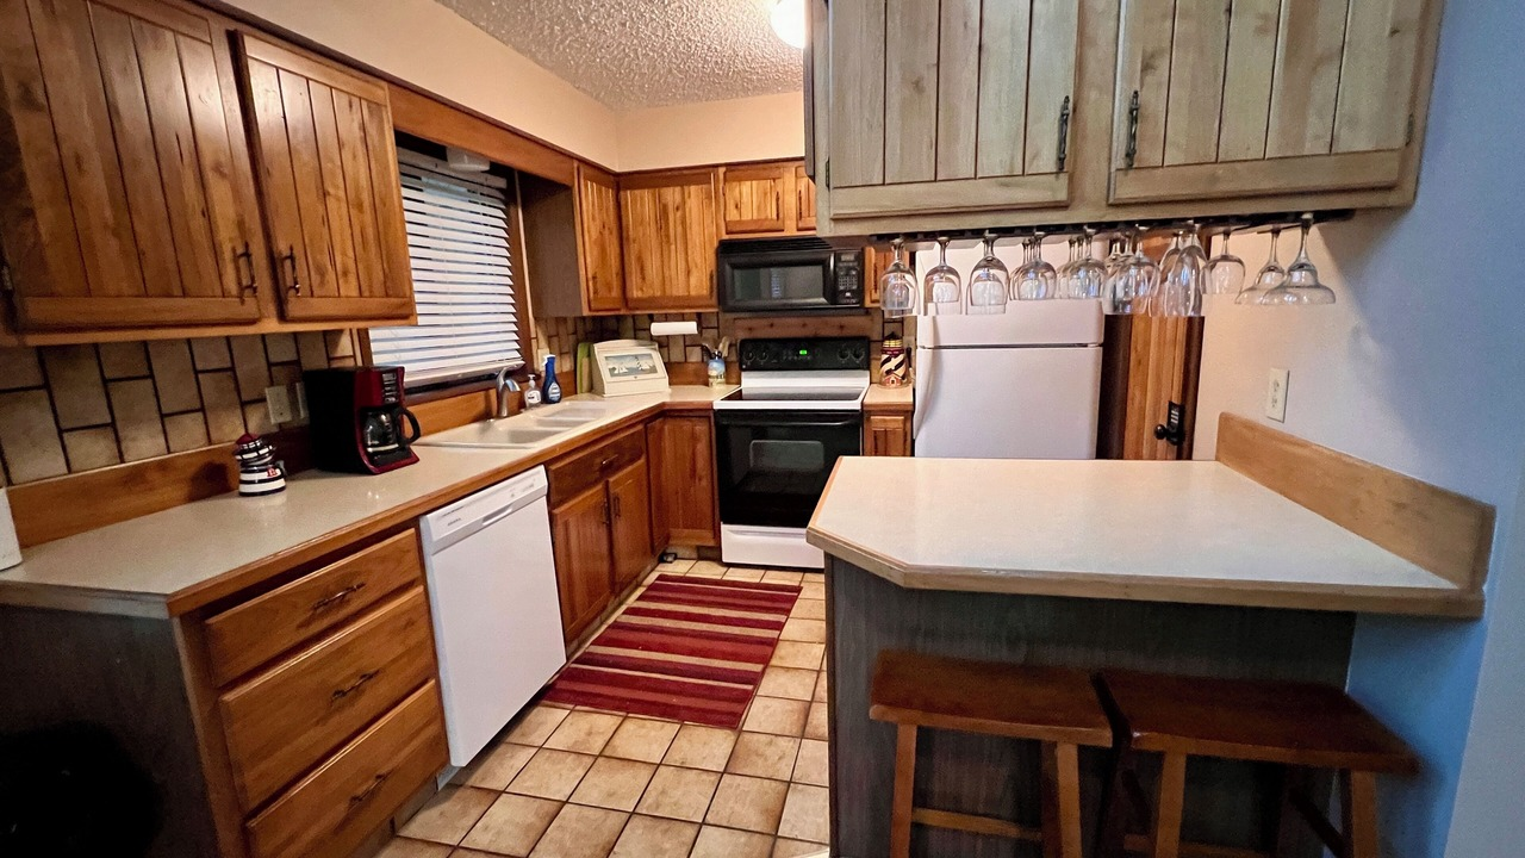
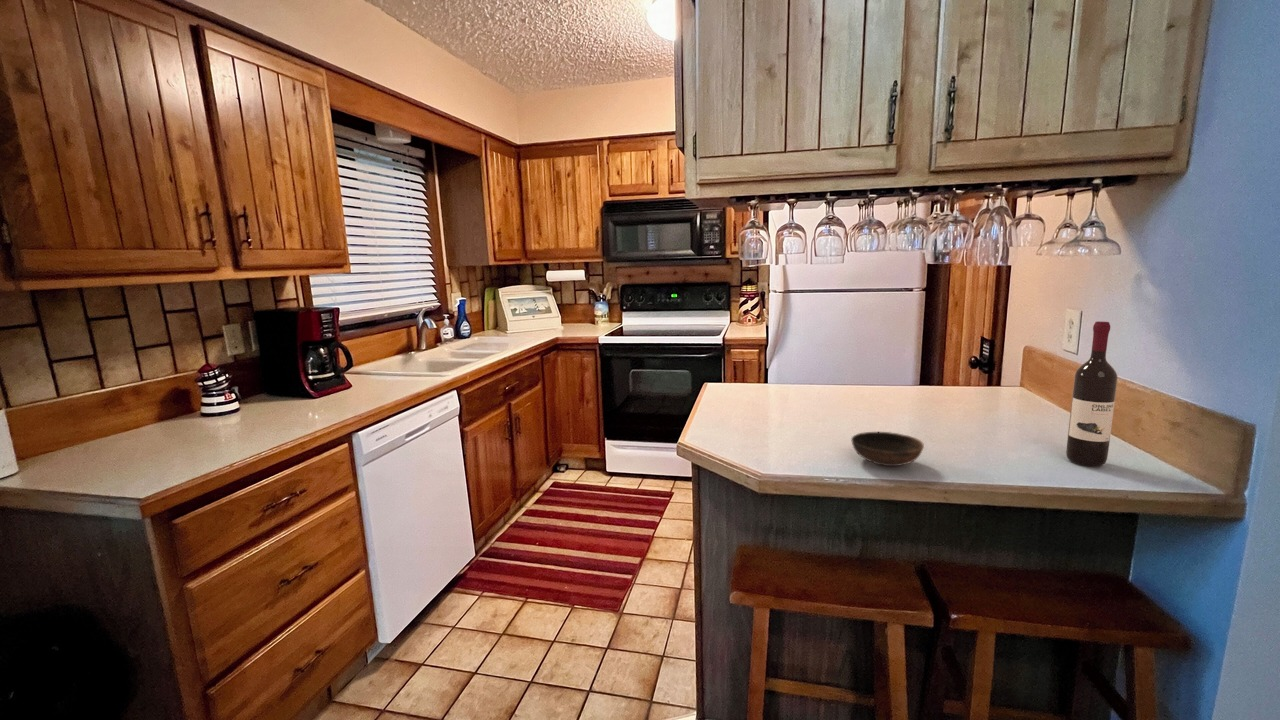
+ wine bottle (1093, 393)
+ bowl (886, 451)
